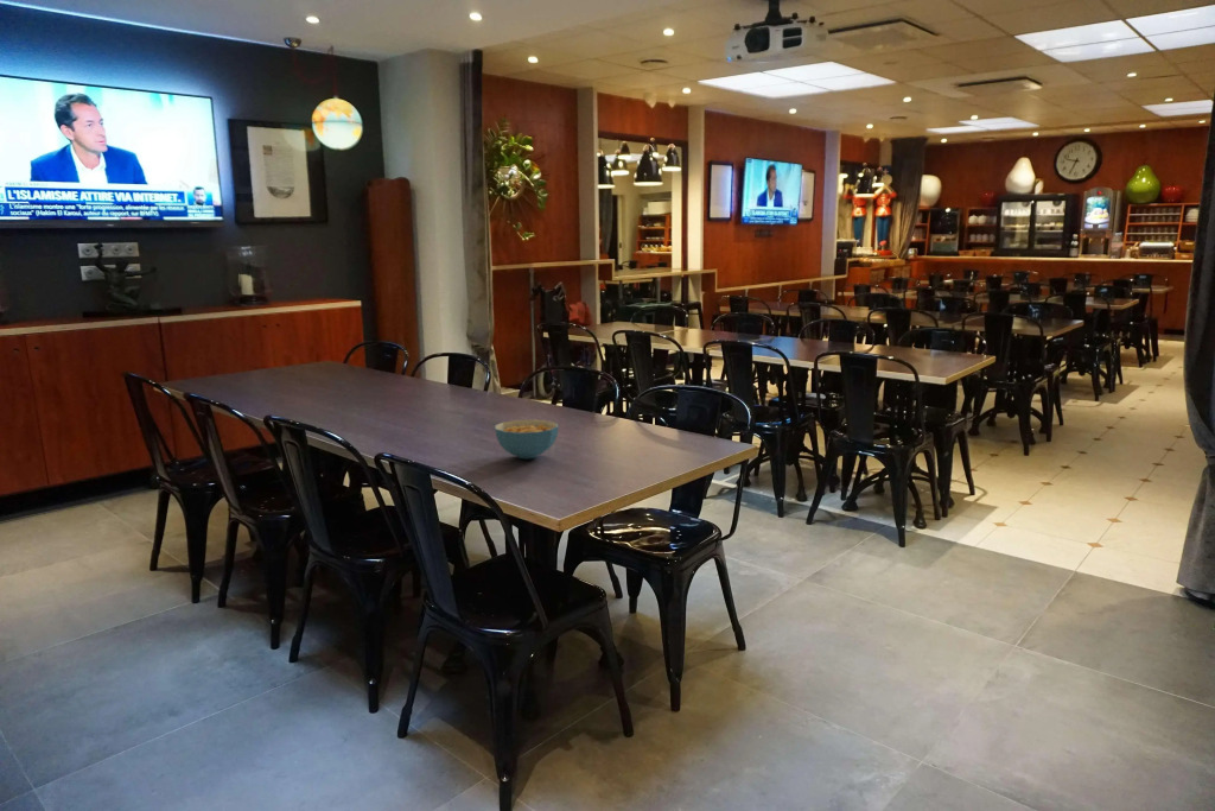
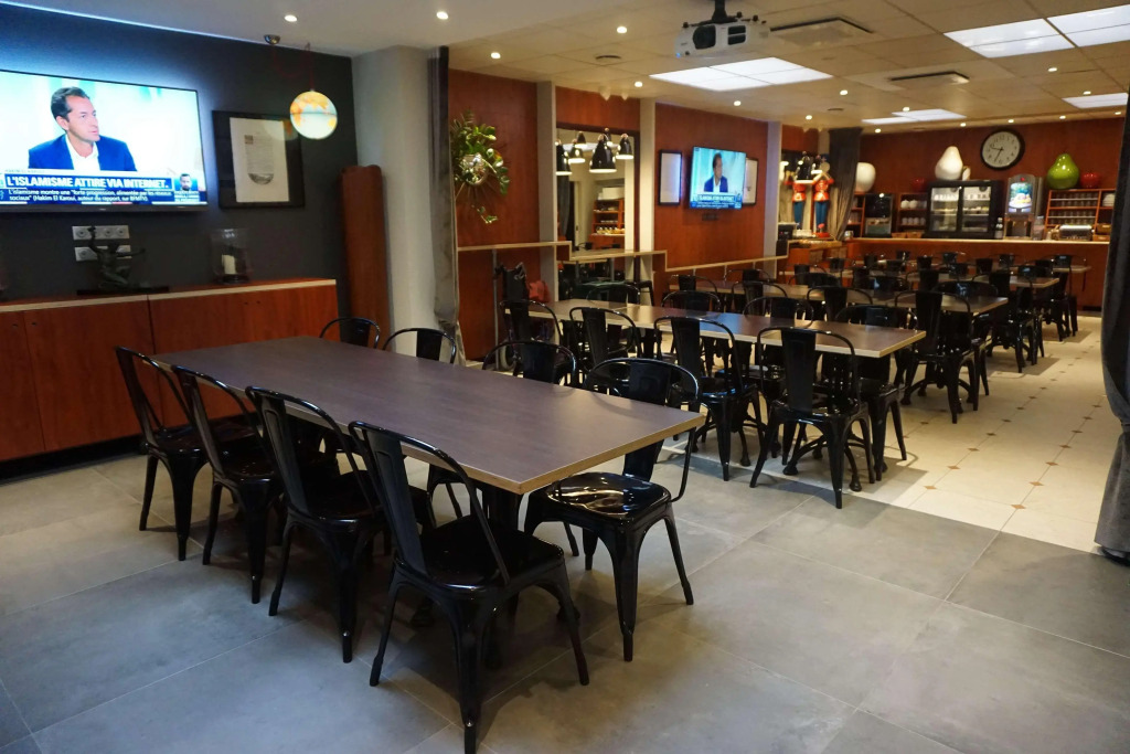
- cereal bowl (527, 441)
